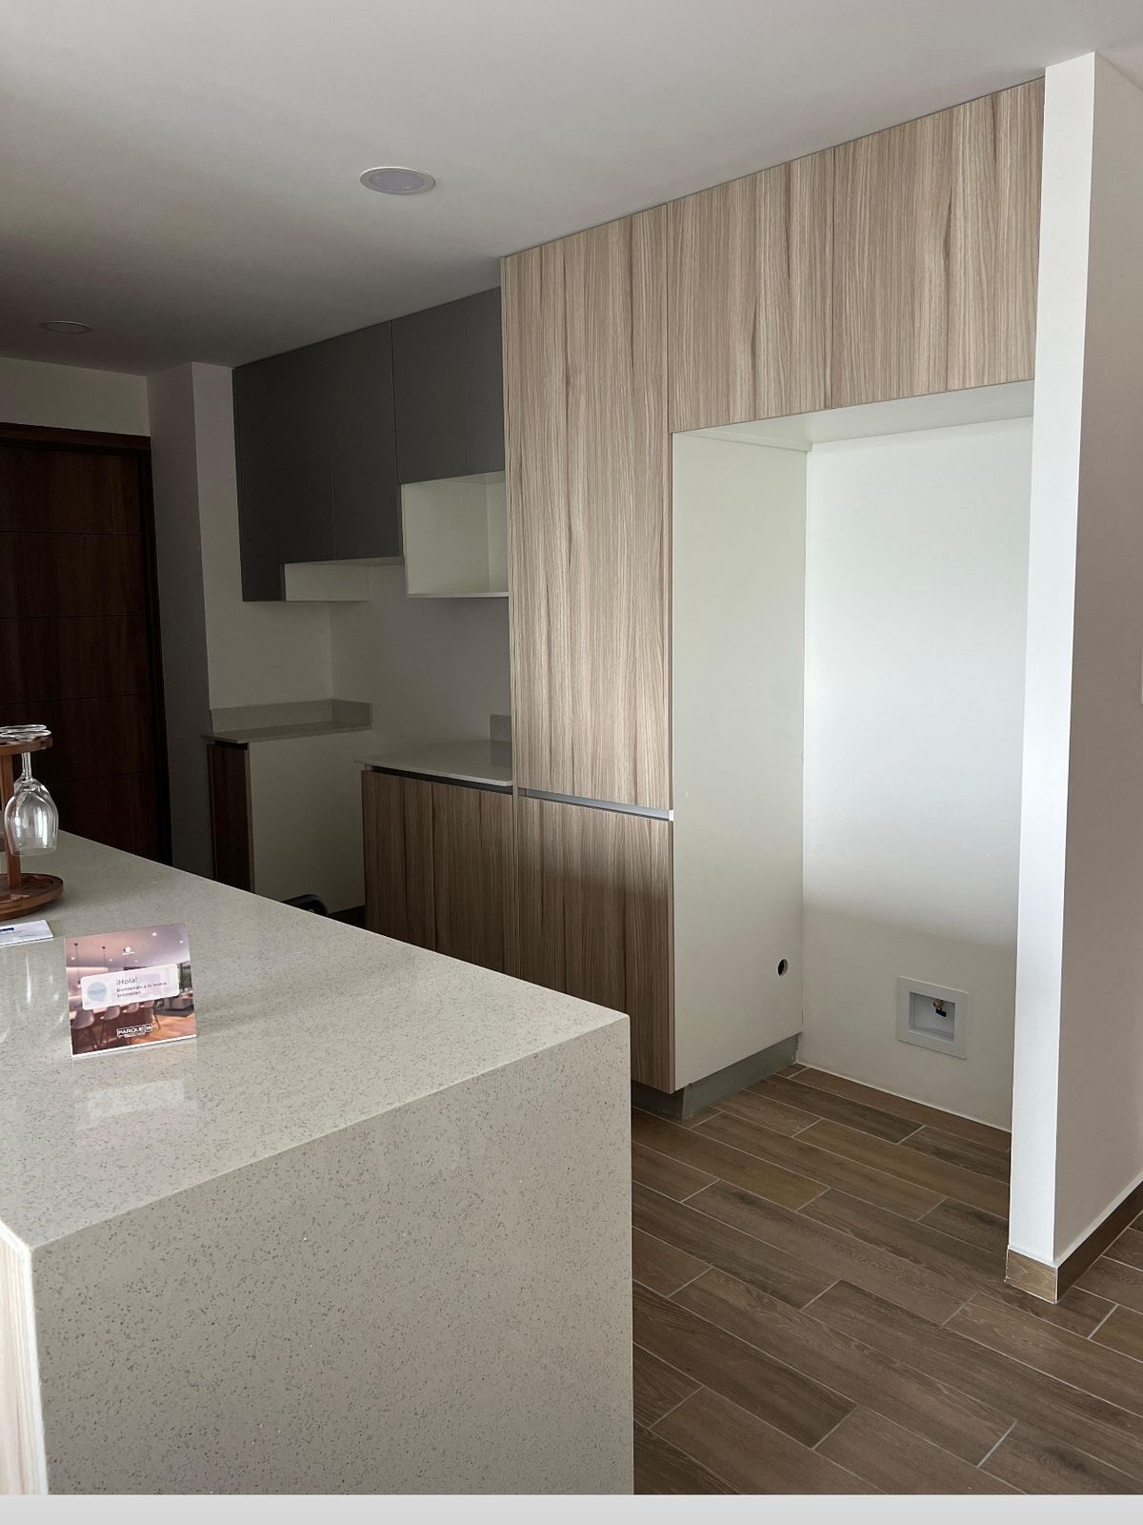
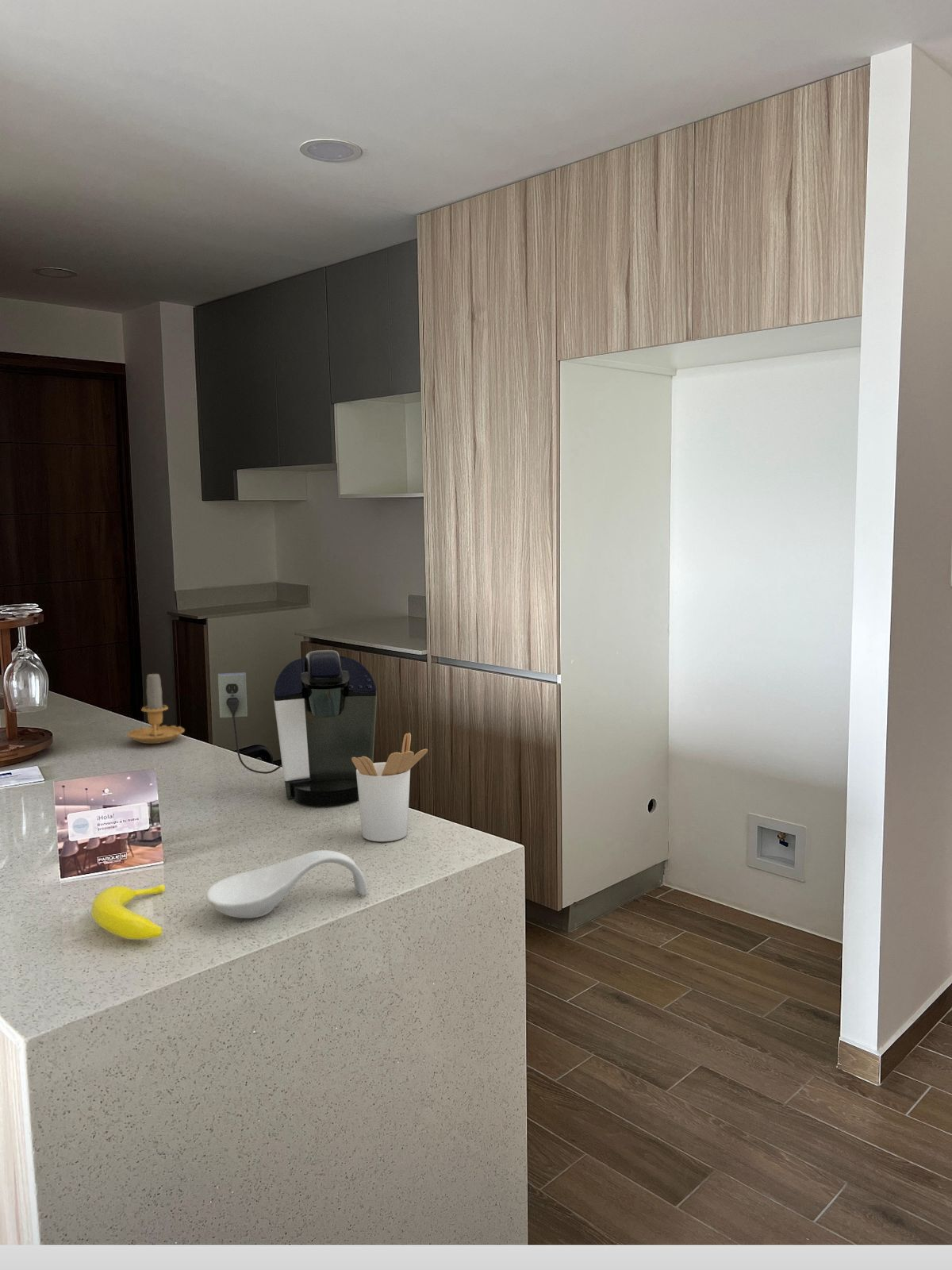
+ coffee maker (298, 723)
+ banana (127, 903)
+ spoon rest (287, 881)
+ candle (154, 706)
+ utensil holder (391, 788)
